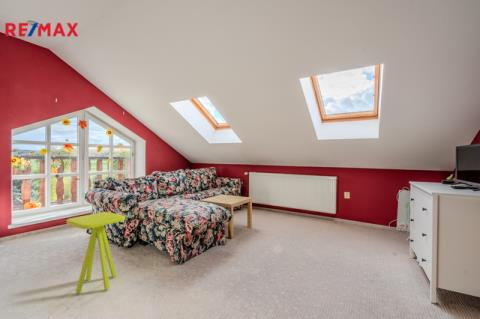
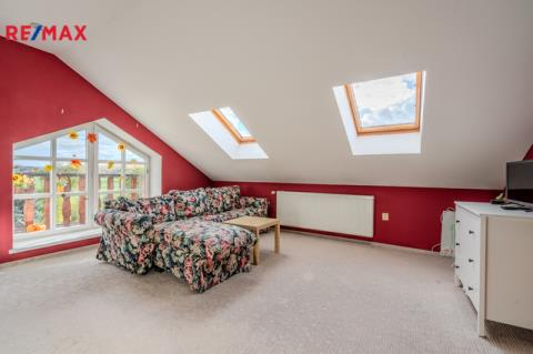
- side table (94, 249)
